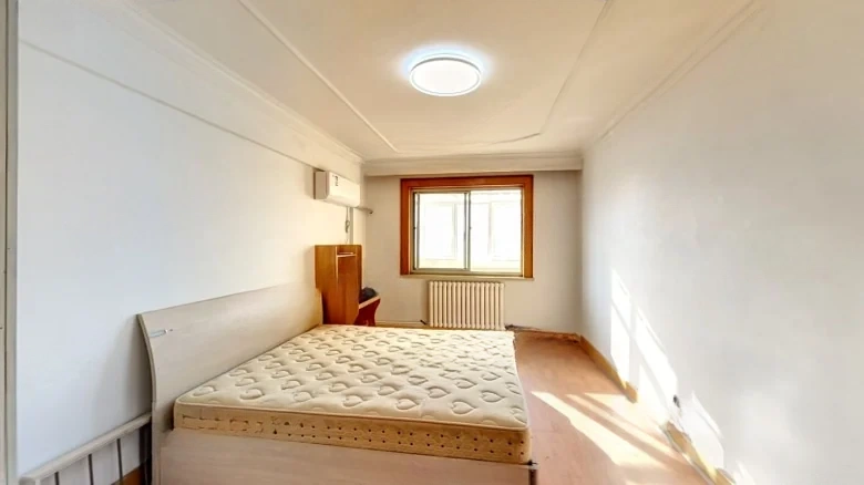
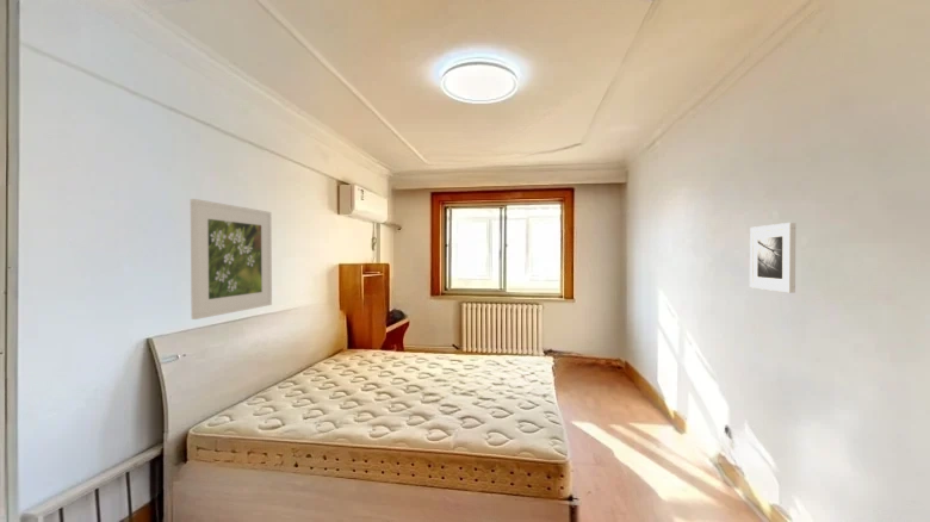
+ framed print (770, 257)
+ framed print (236, 259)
